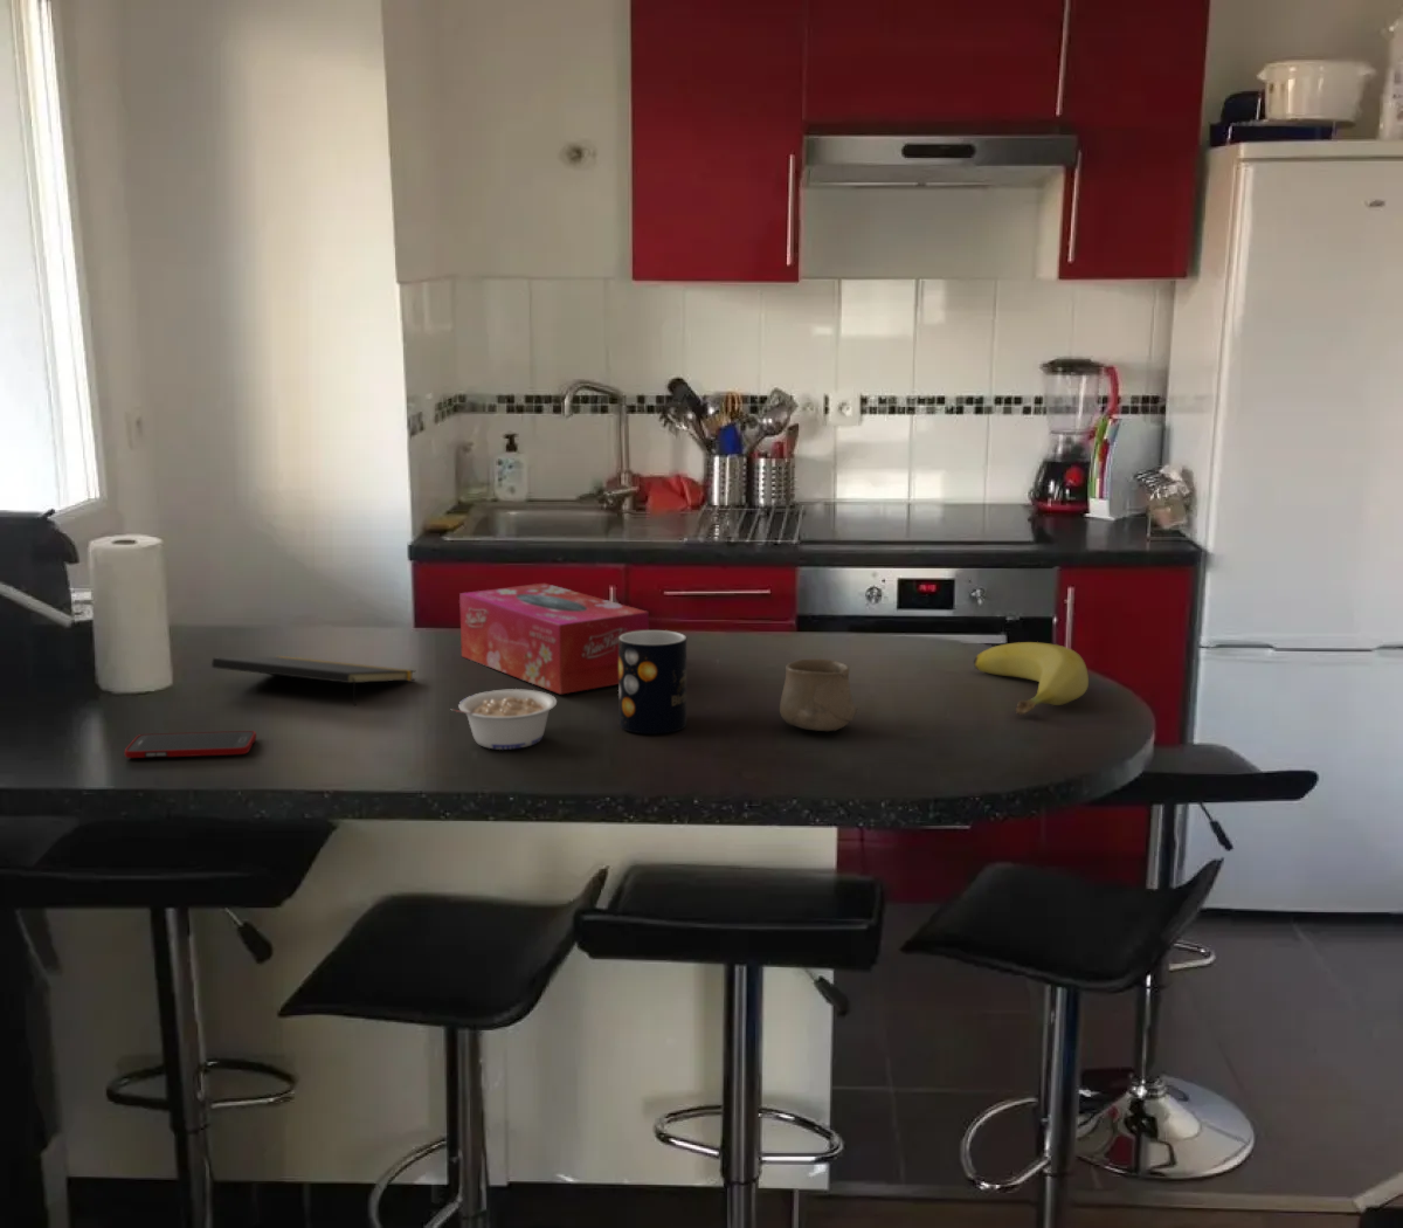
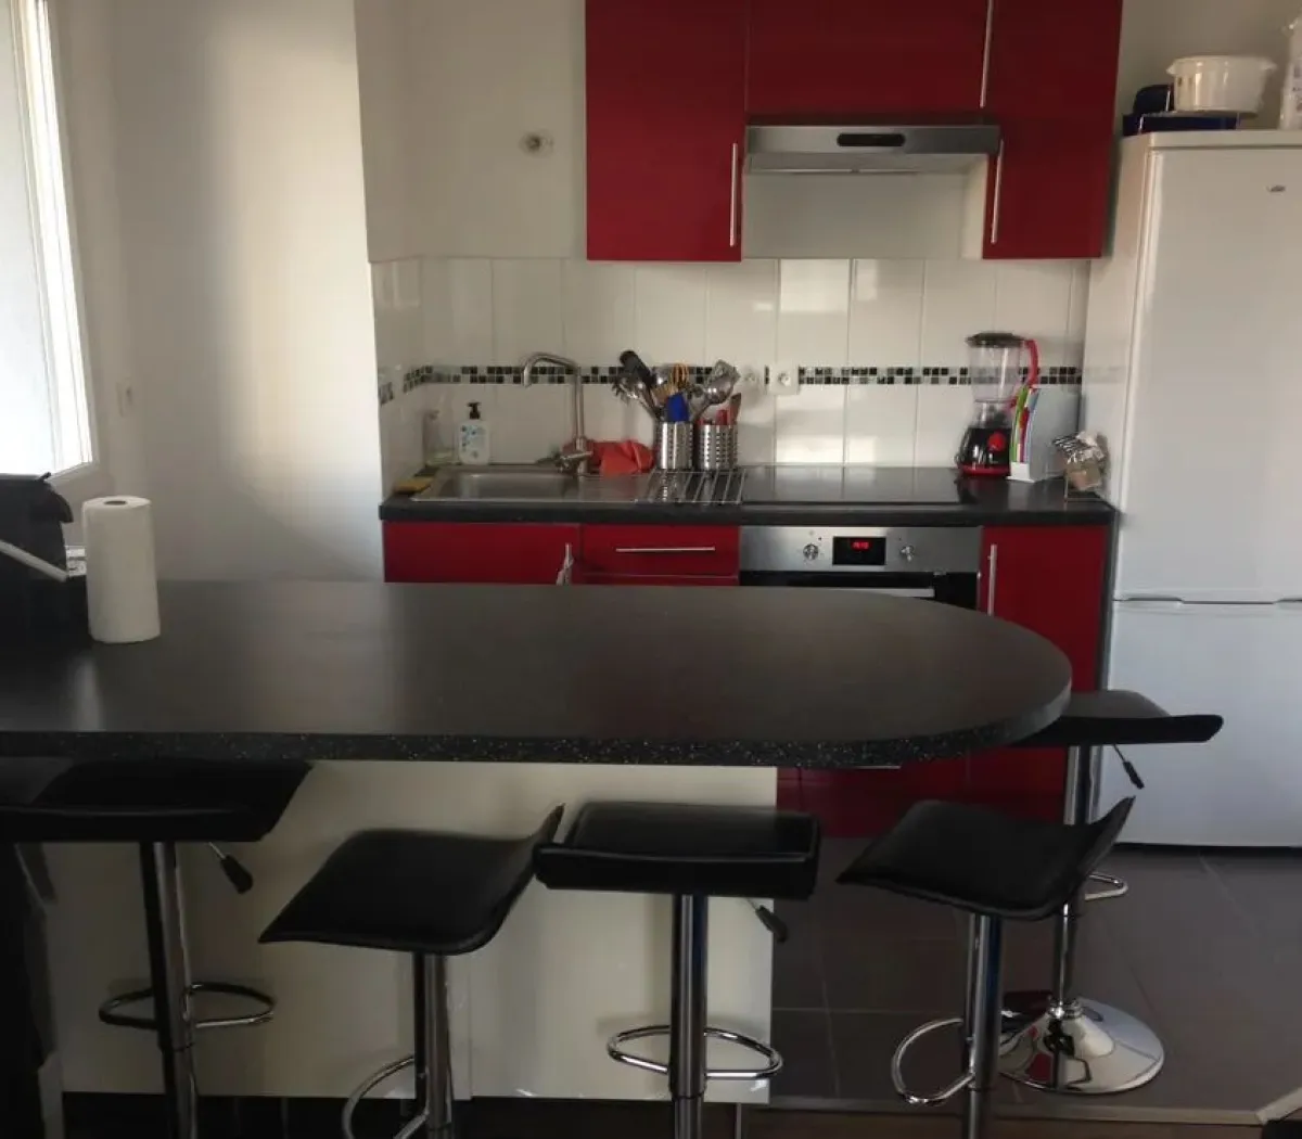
- cup (817, 696)
- cell phone (192, 743)
- notepad (315, 669)
- banana (1015, 671)
- mug (655, 678)
- legume (507, 718)
- tissue box (552, 634)
